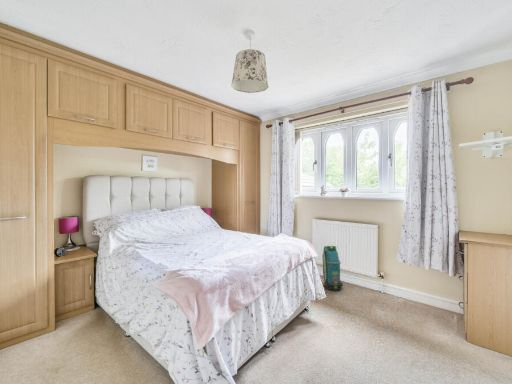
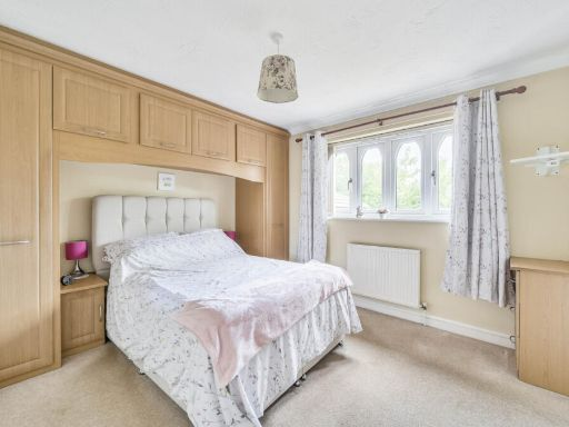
- backpack (331, 266)
